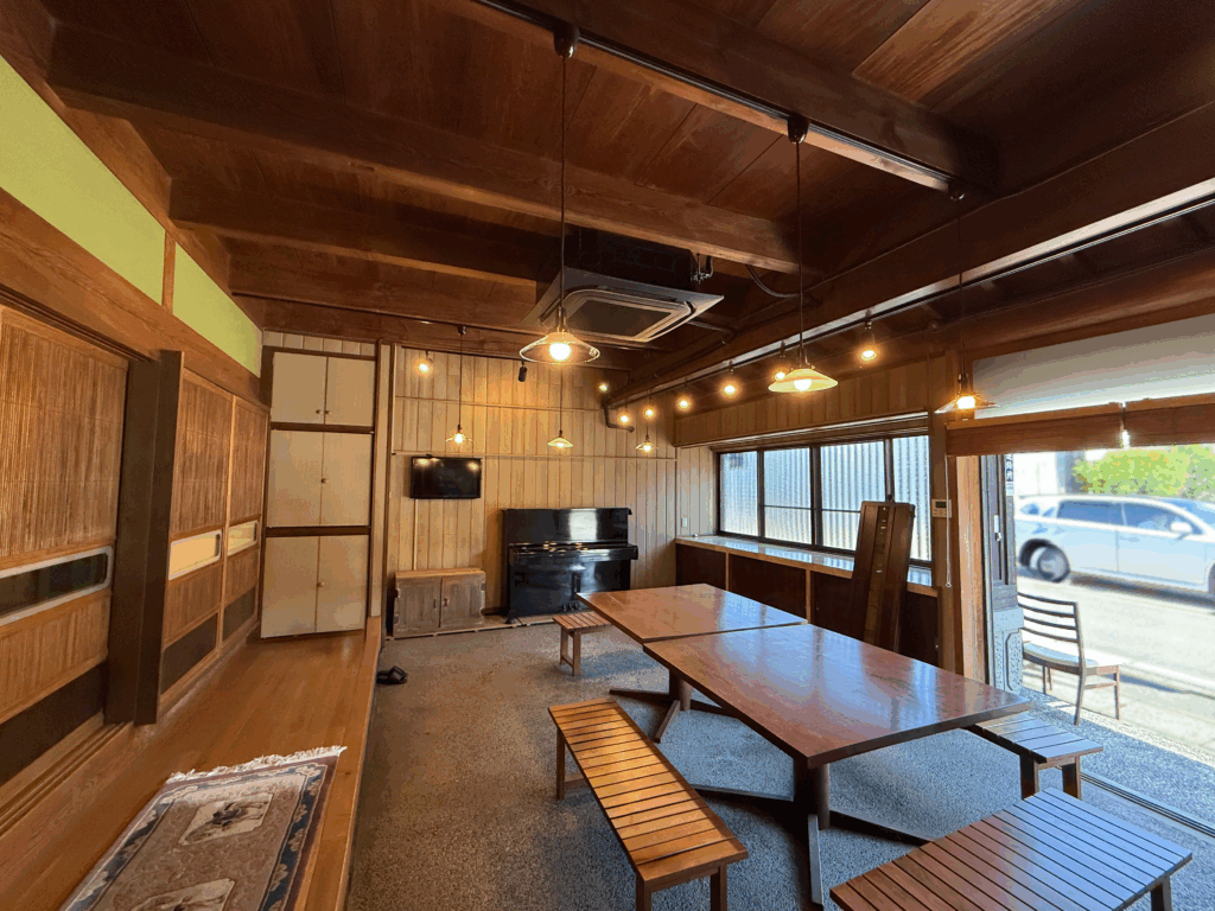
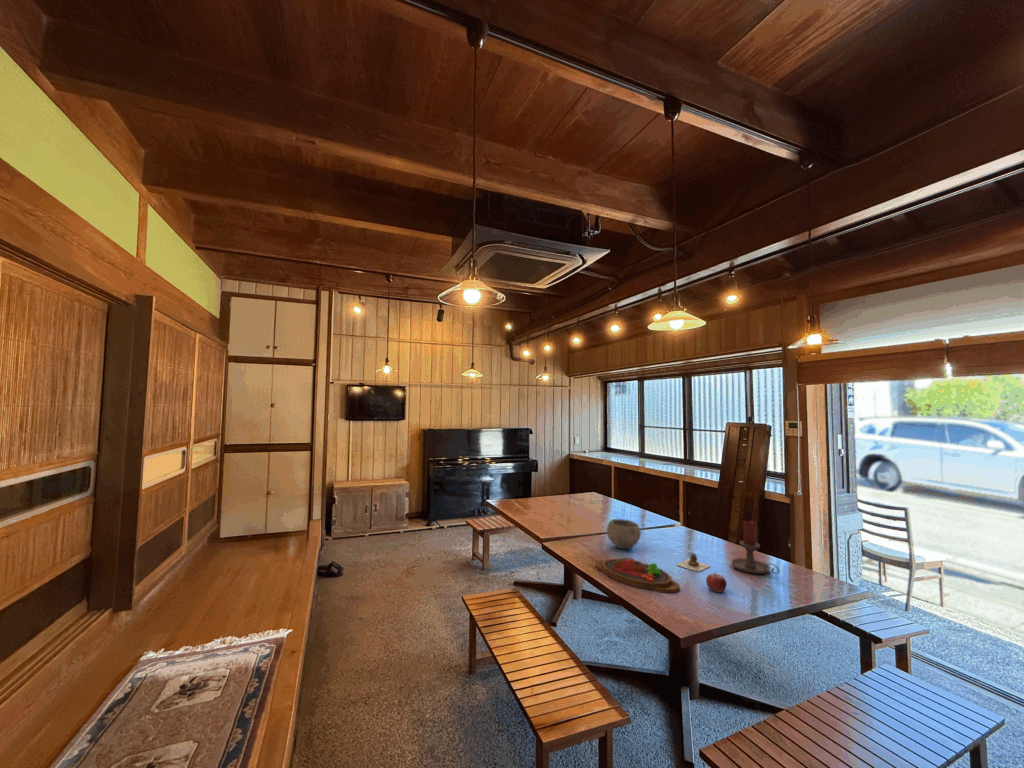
+ teapot (693, 559)
+ bowl (623, 534)
+ fruit (716, 580)
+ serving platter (635, 568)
+ candle holder (754, 545)
